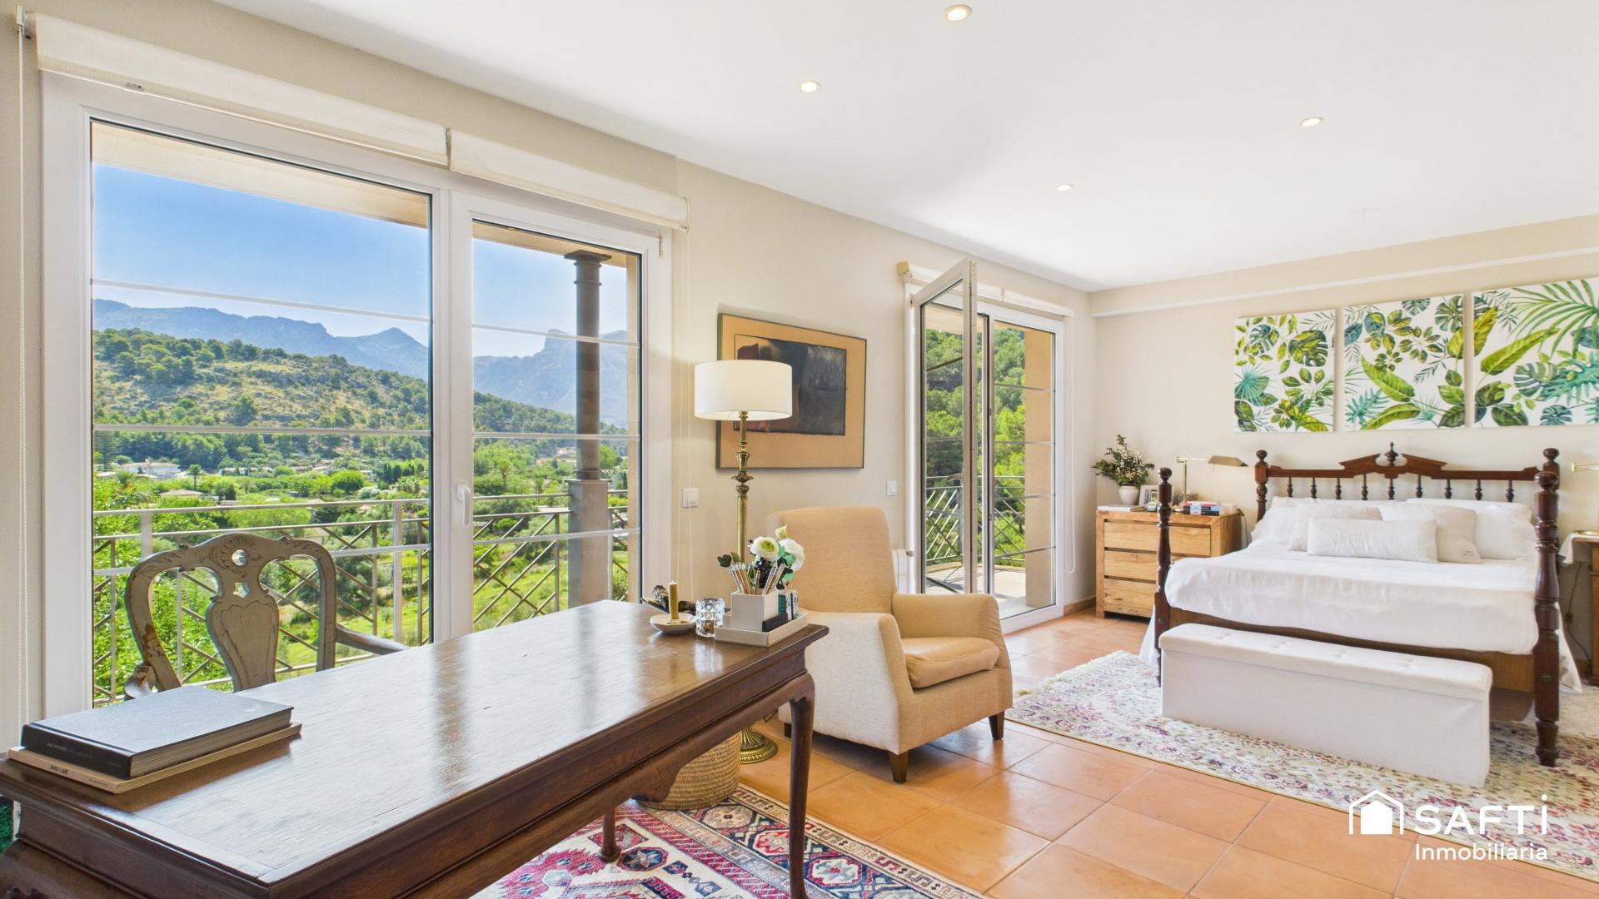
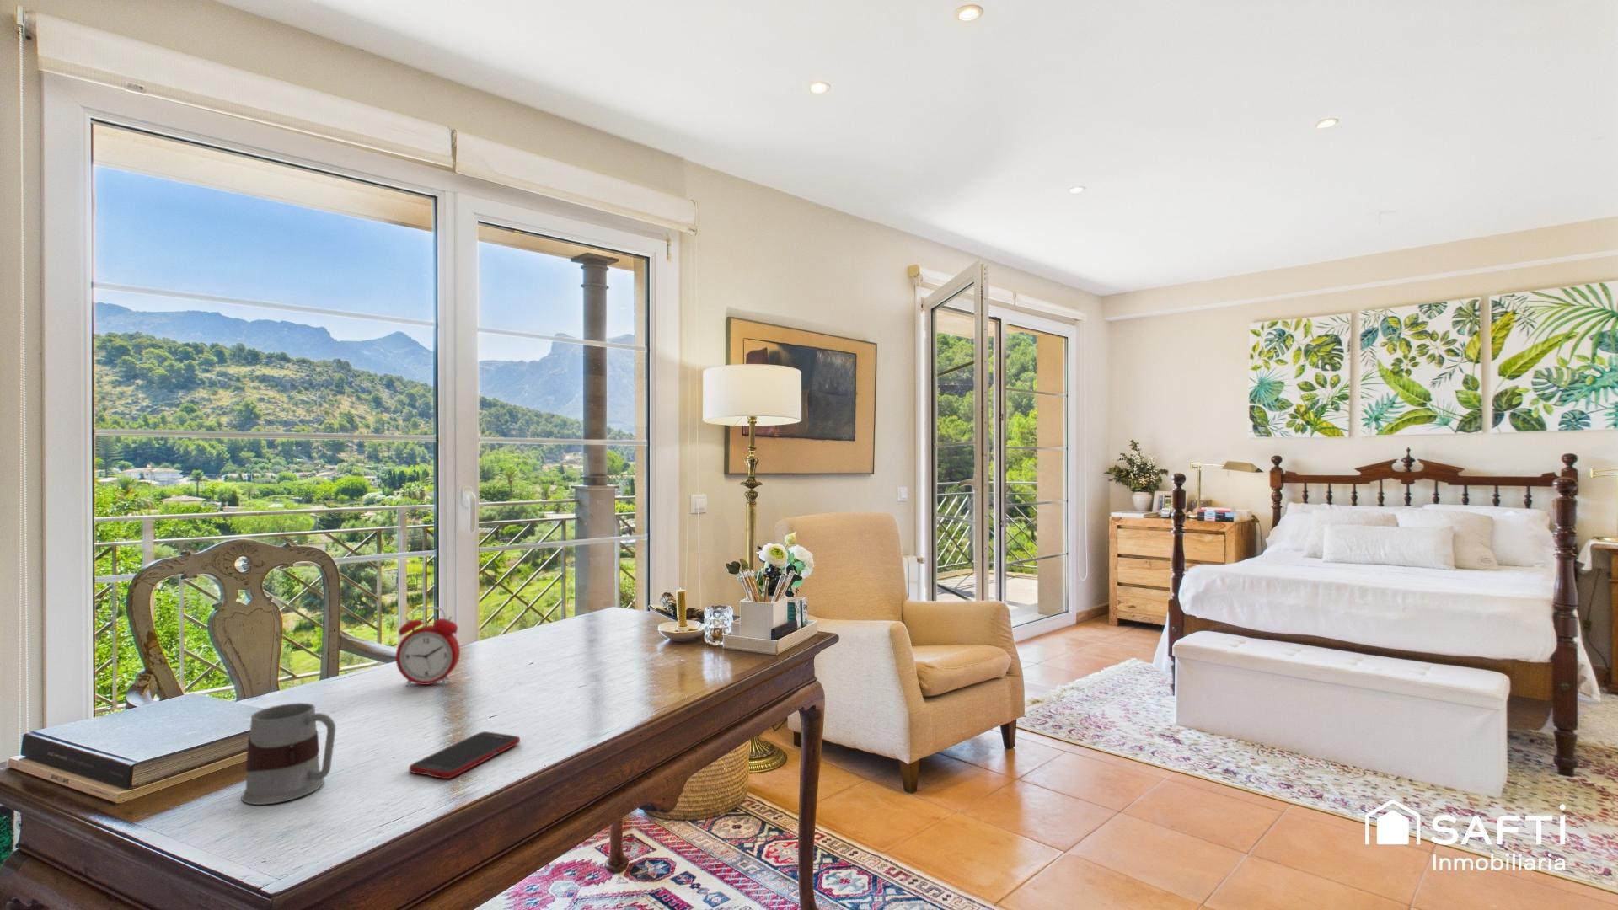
+ mug (293, 751)
+ alarm clock (428, 644)
+ cell phone (467, 753)
